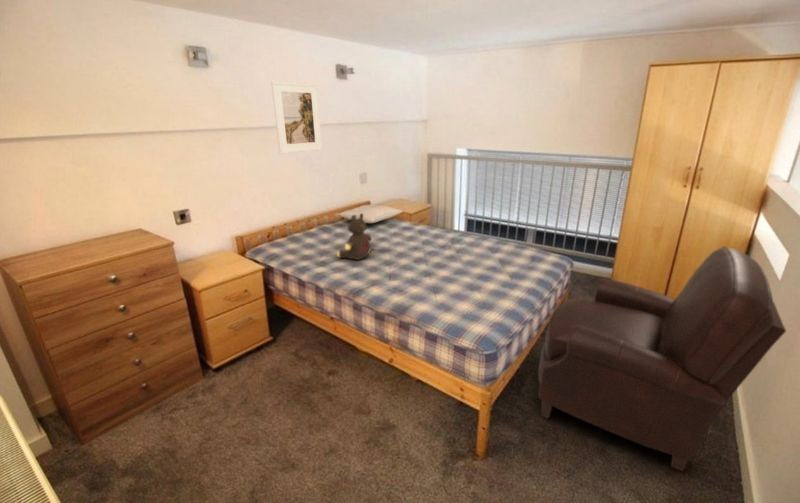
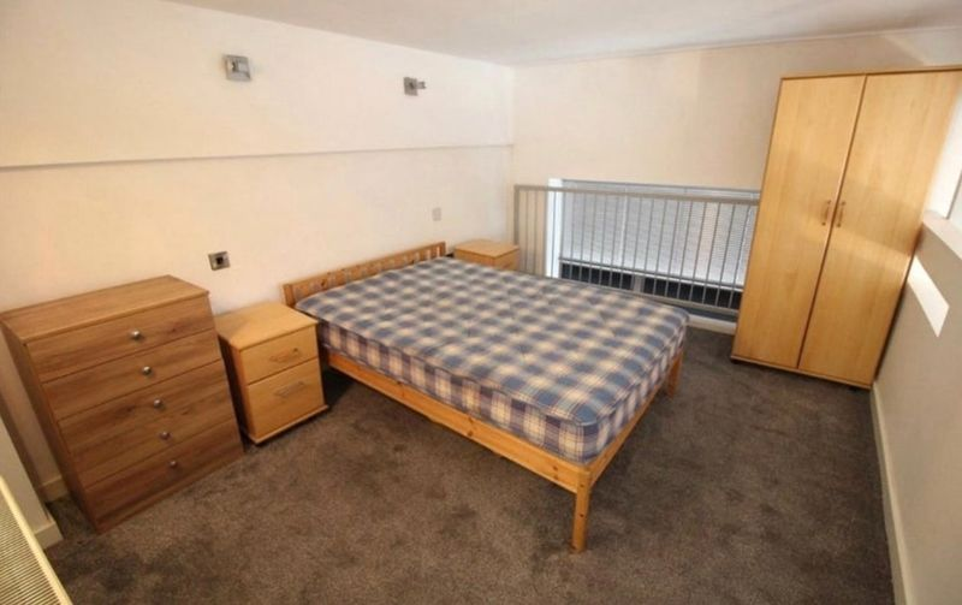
- teddy bear (353, 236)
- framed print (298, 118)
- chair (637, 332)
- pillow (370, 214)
